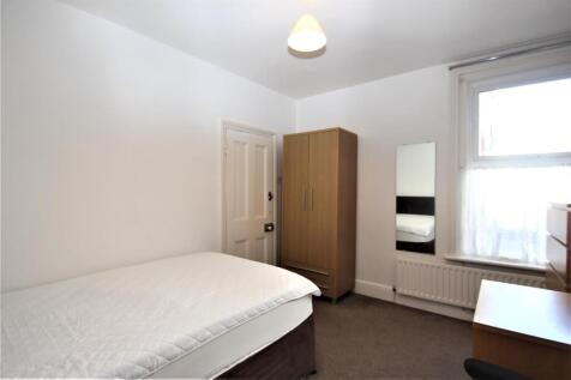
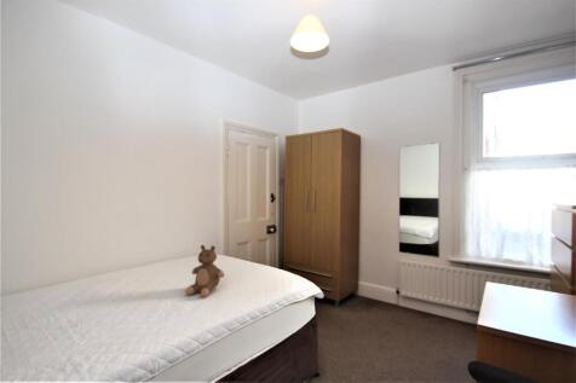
+ teddy bear (203, 268)
